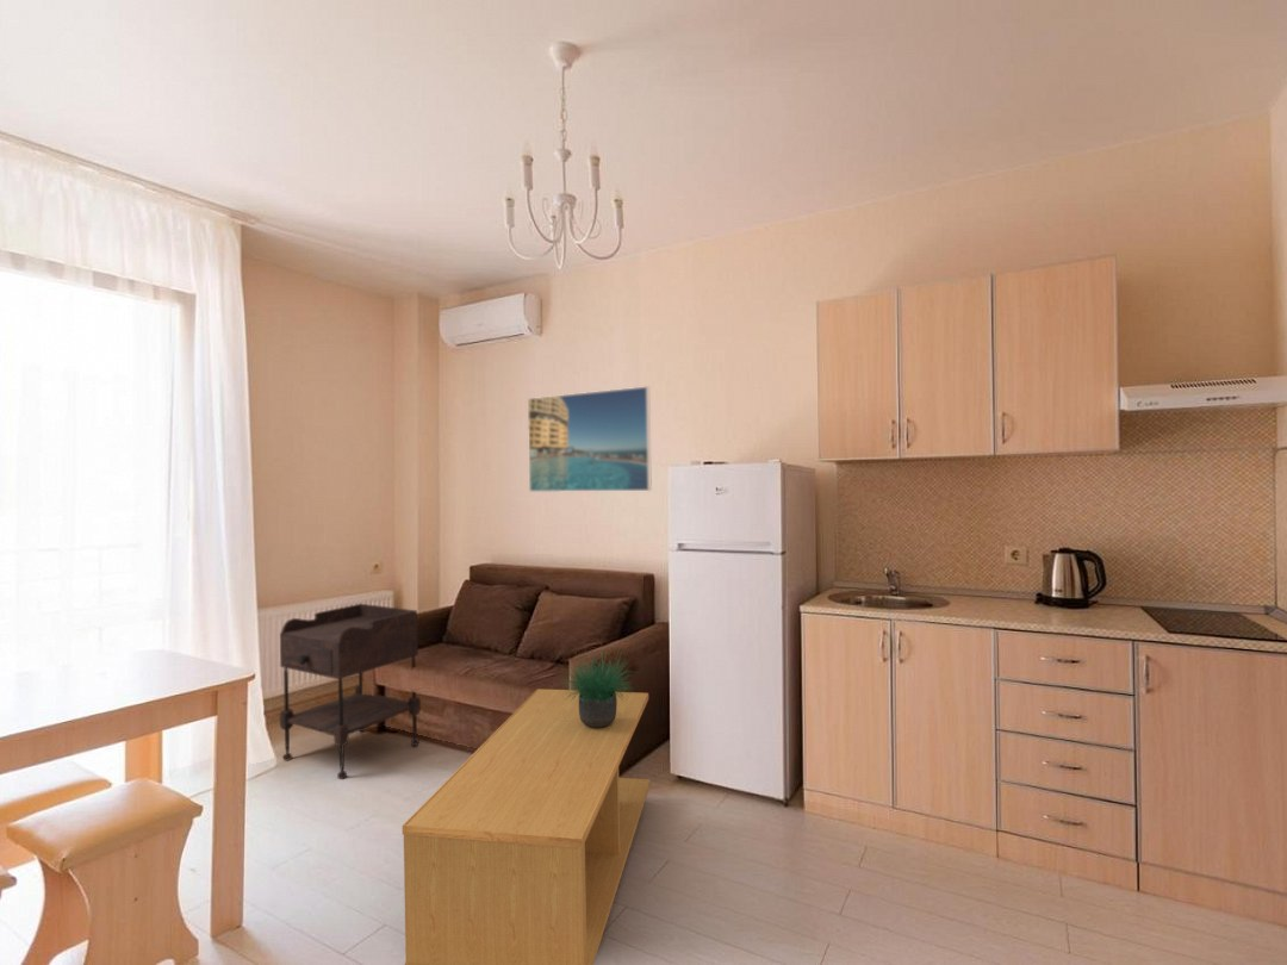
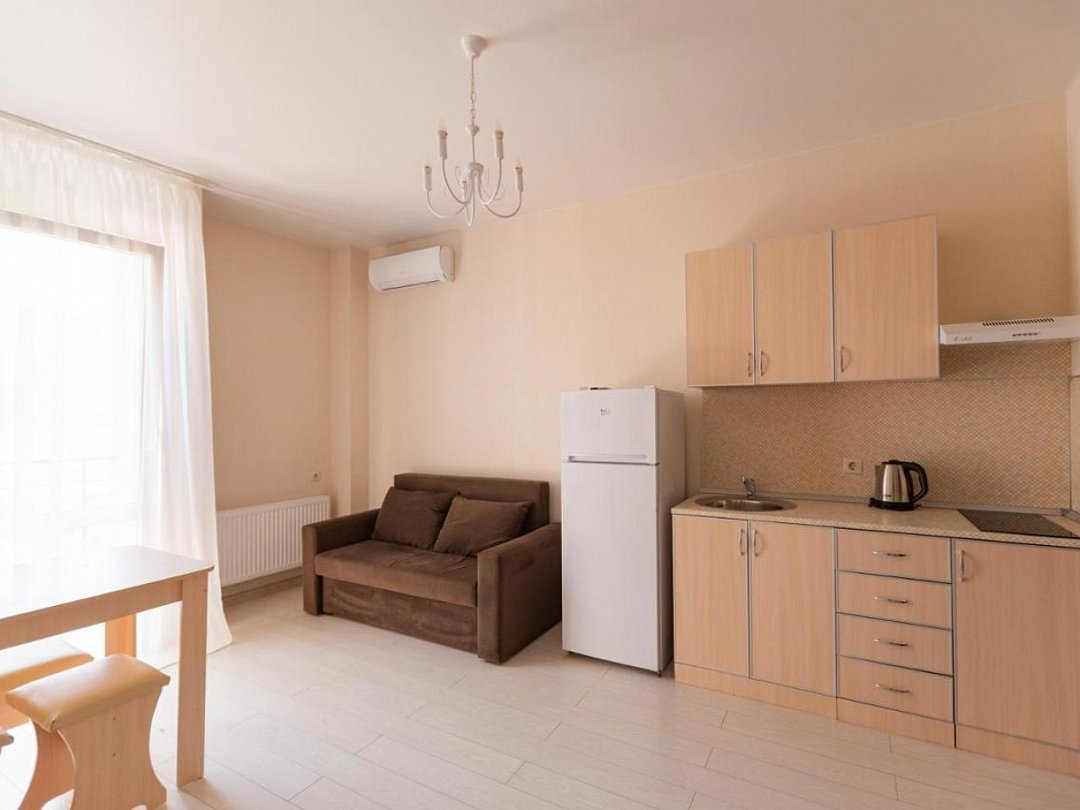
- potted plant (597, 680)
- side table (341, 684)
- coffee table (554, 807)
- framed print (585, 442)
